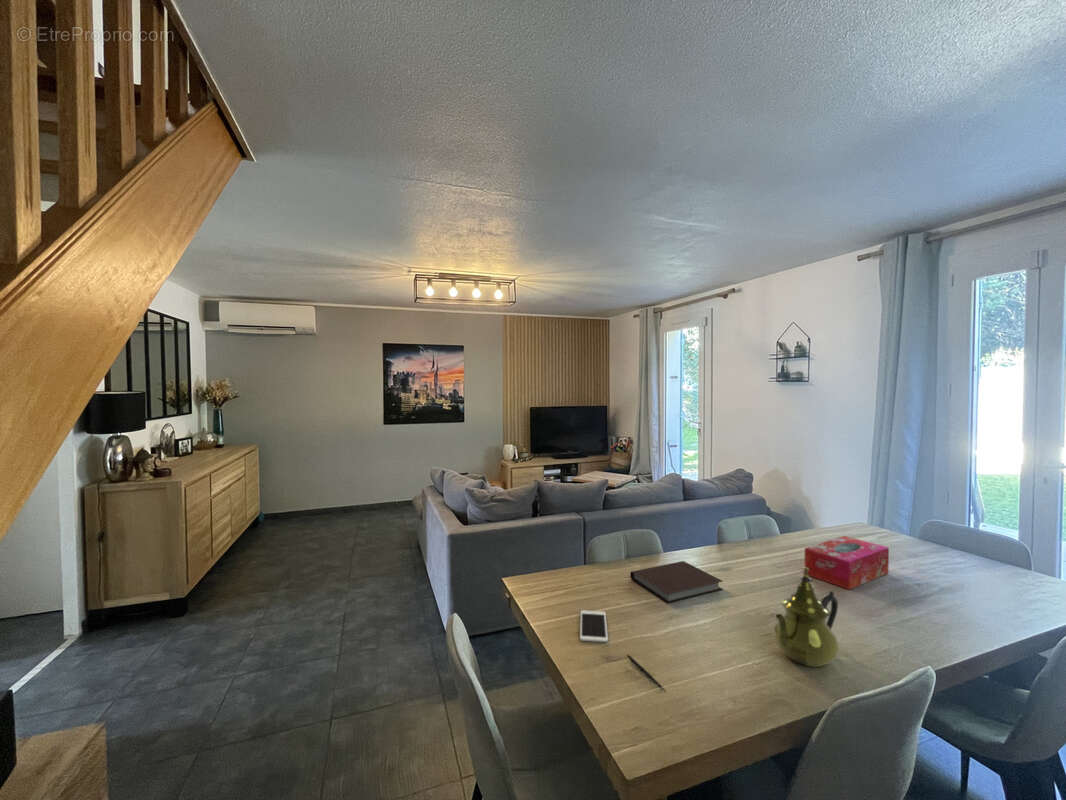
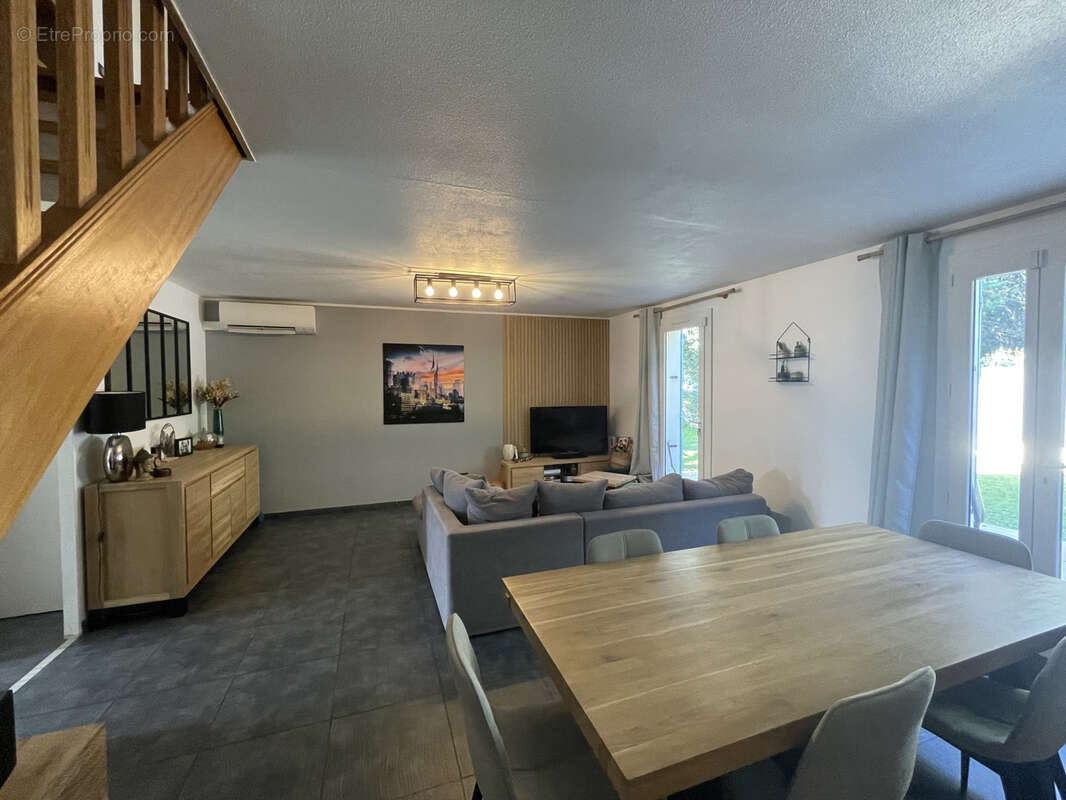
- pen (645, 672)
- notebook (675, 579)
- tissue box (846, 560)
- teapot (806, 611)
- cell phone (593, 625)
